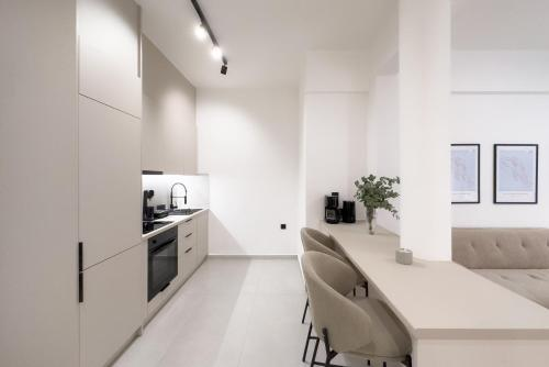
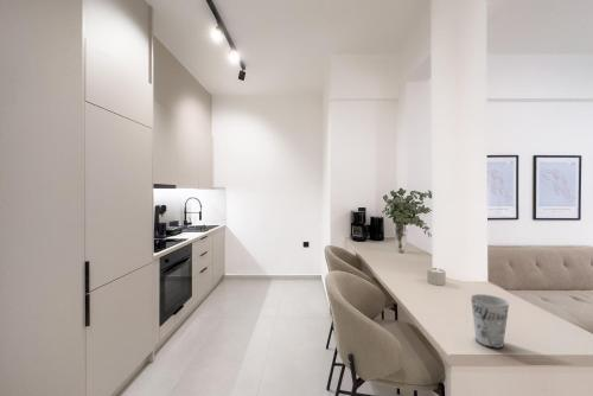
+ cup (489, 320)
